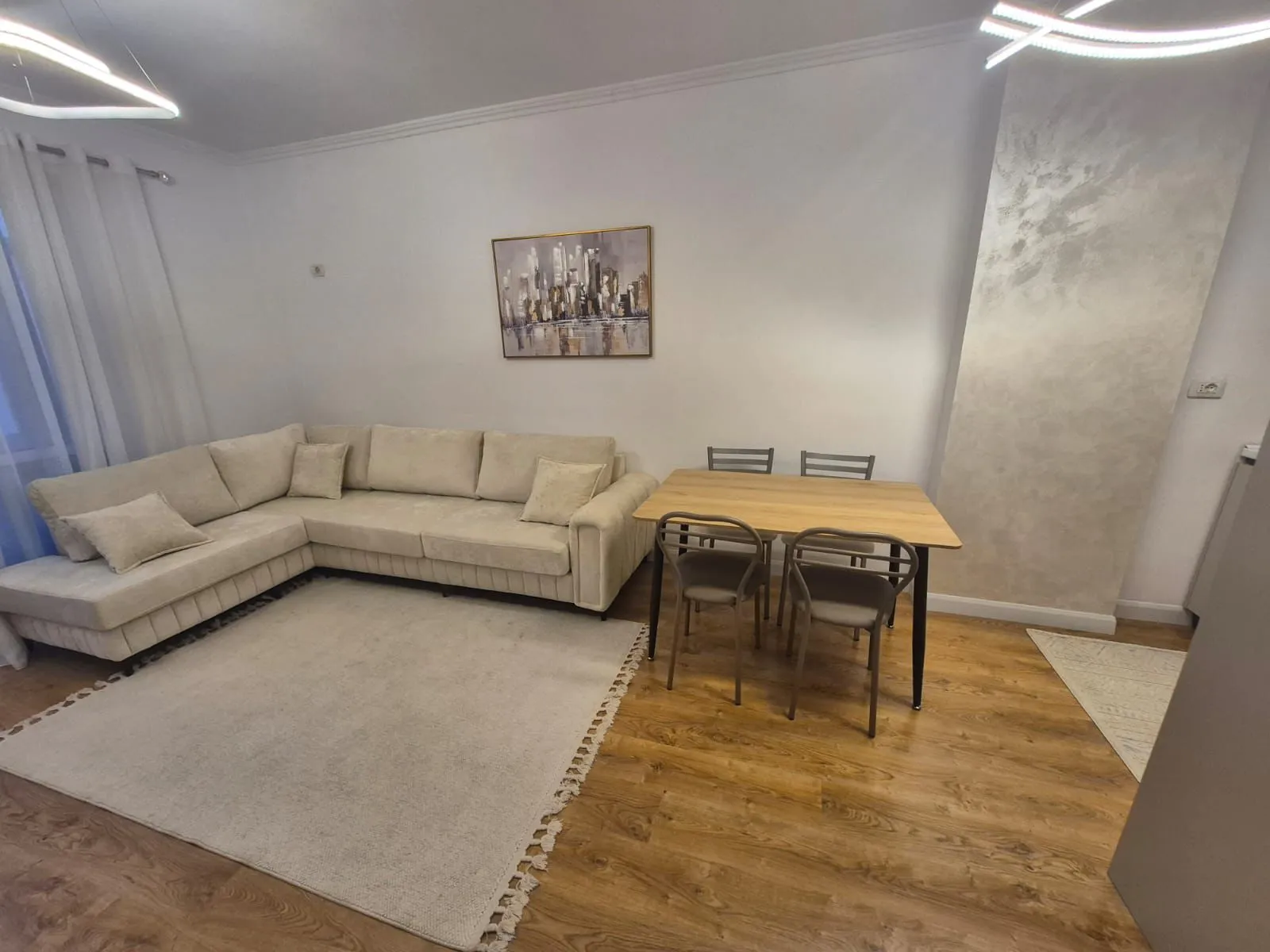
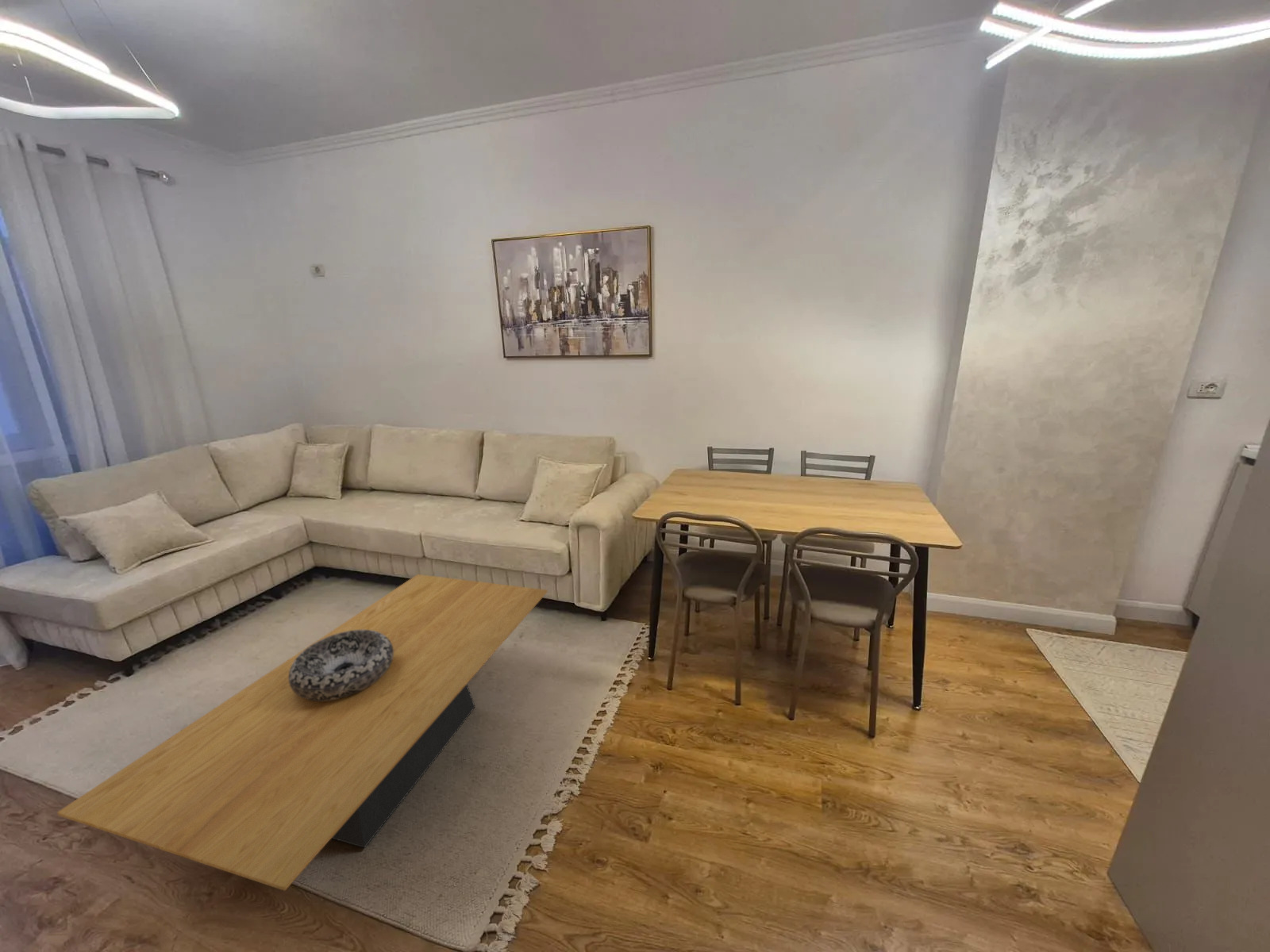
+ decorative bowl (343, 662)
+ coffee table (386, 713)
